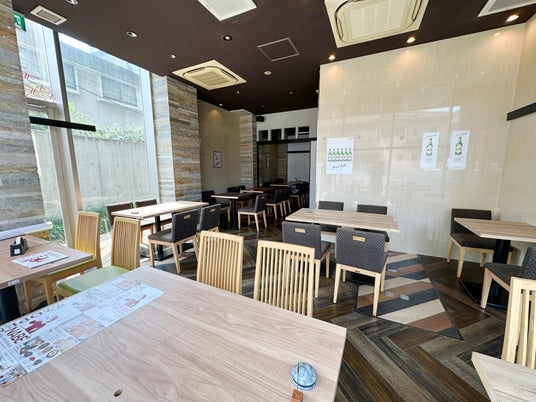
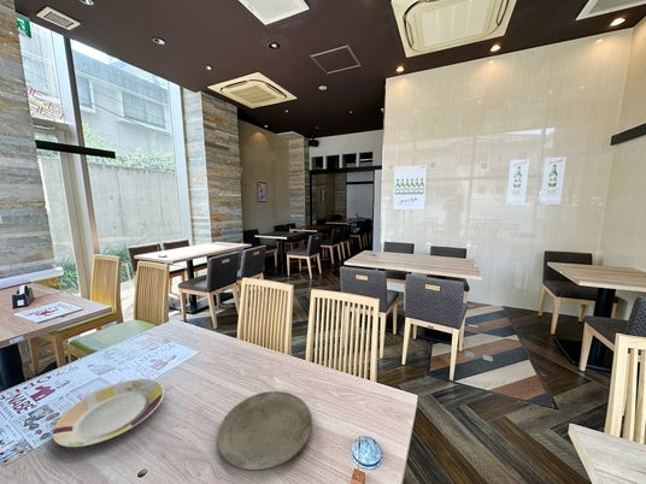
+ plate (114, 409)
+ plate (266, 425)
